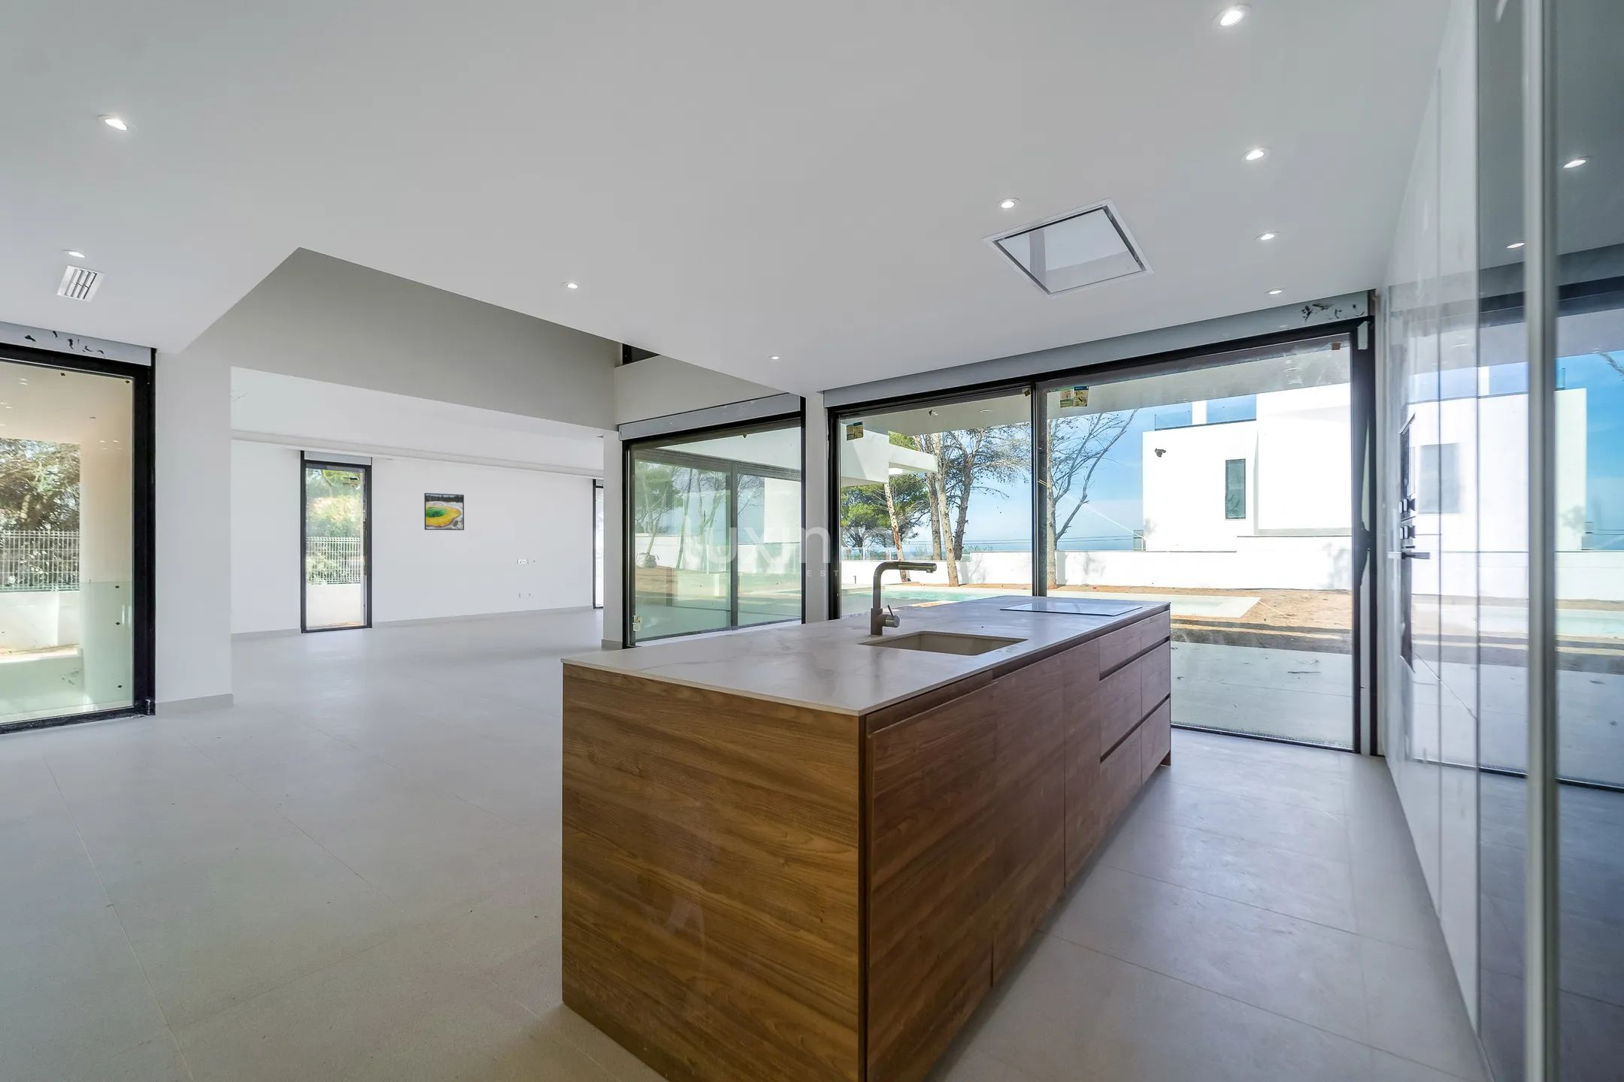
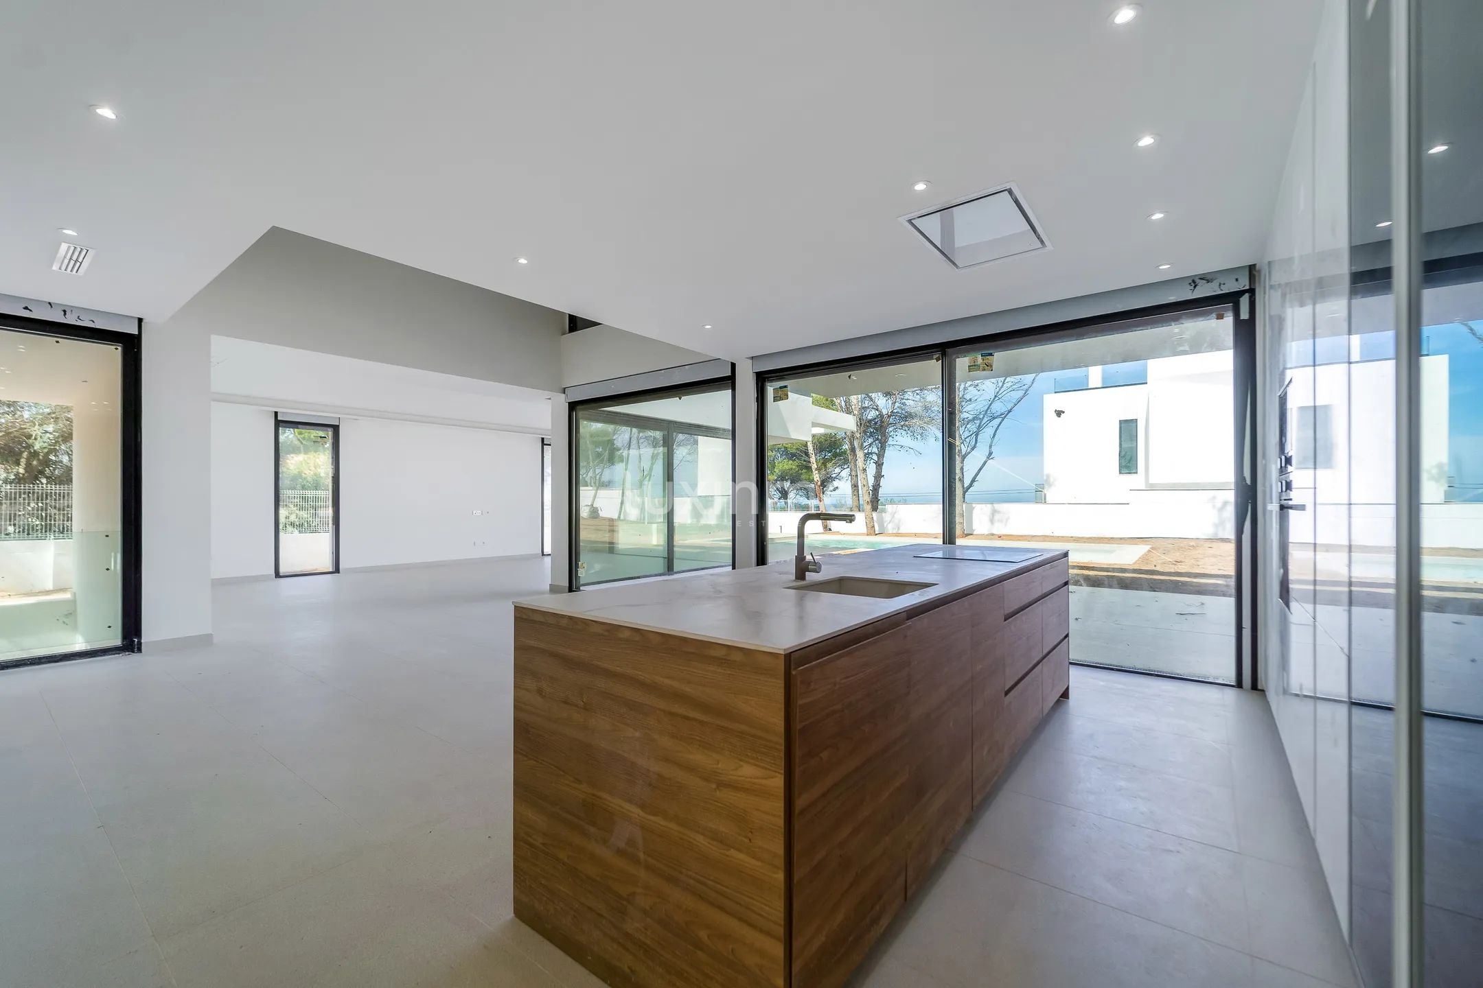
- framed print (445, 512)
